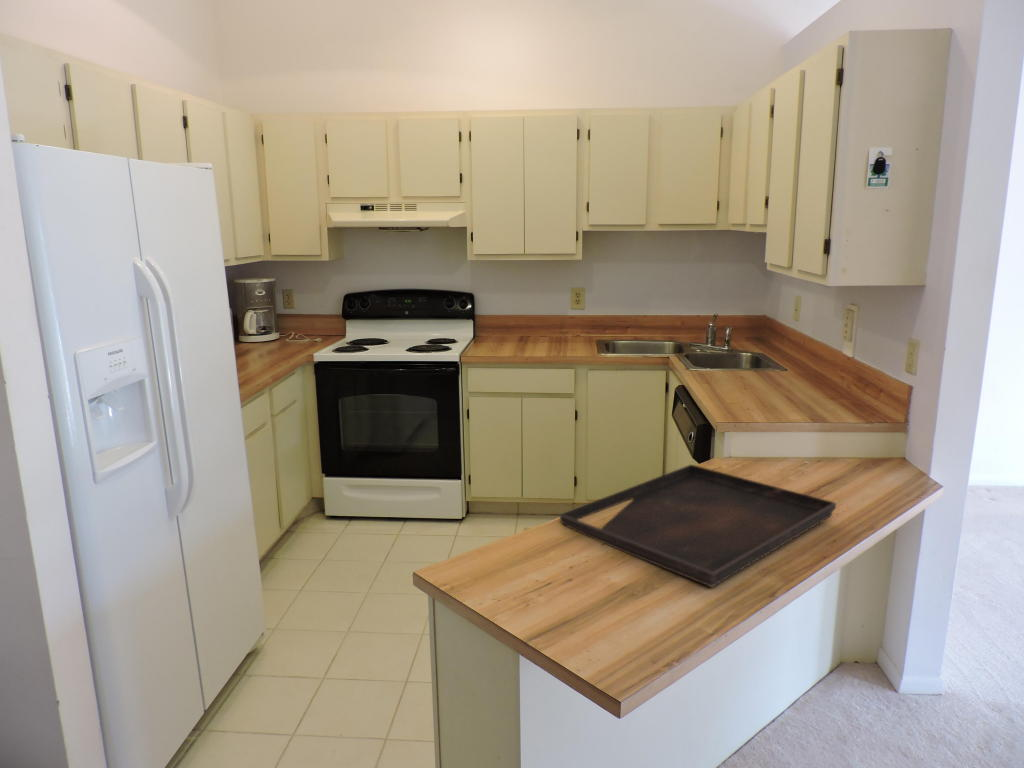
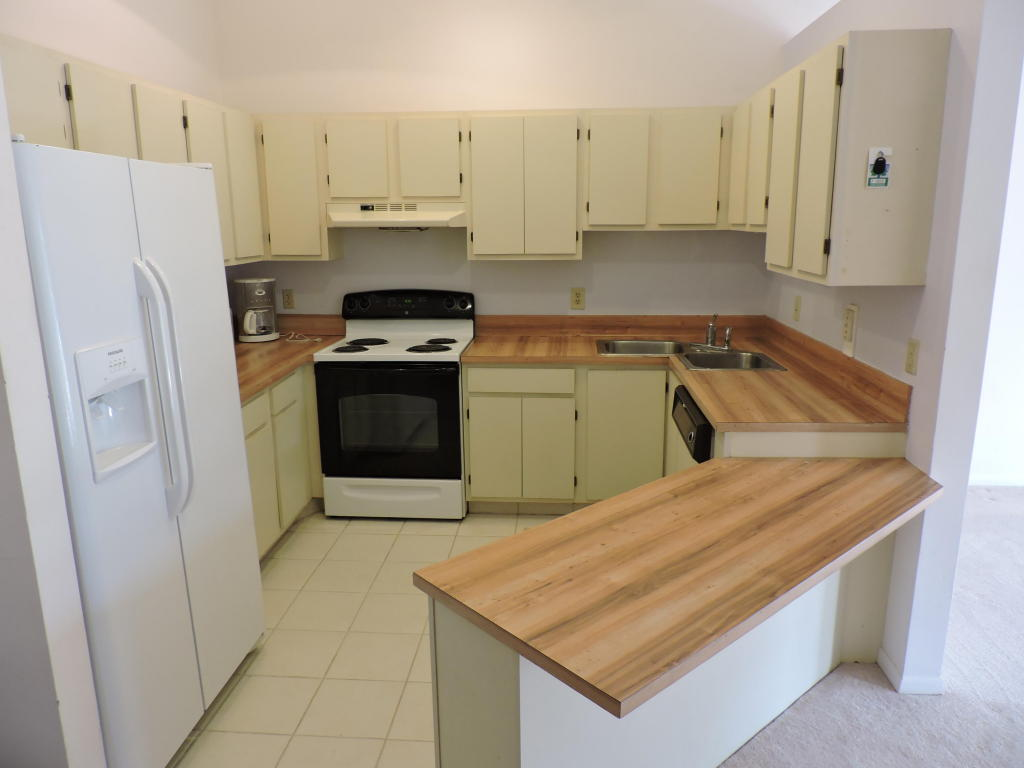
- serving tray (699, 515)
